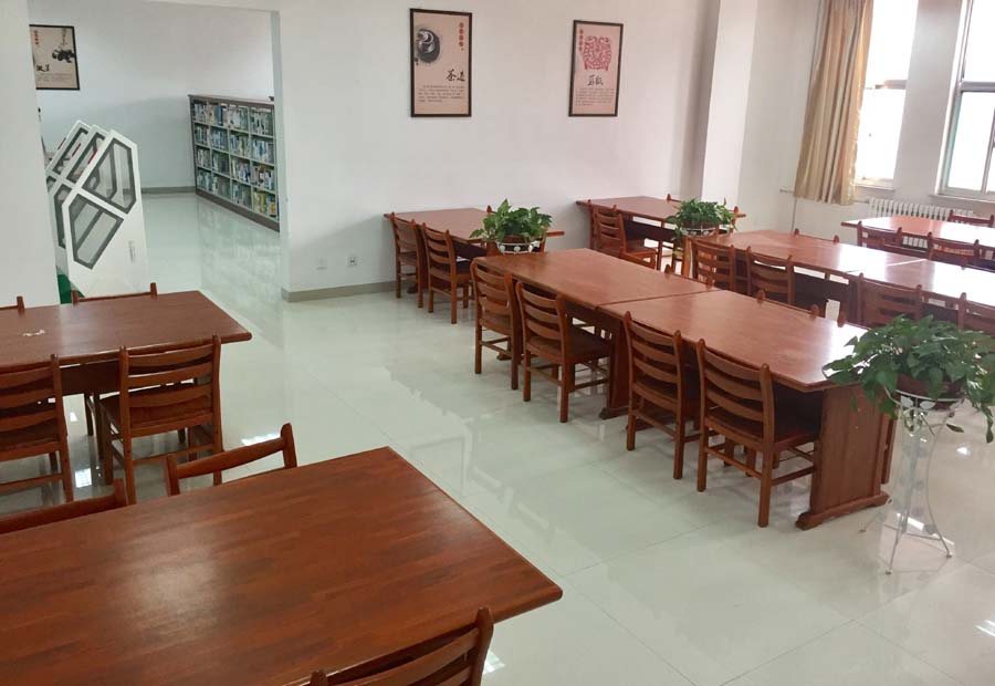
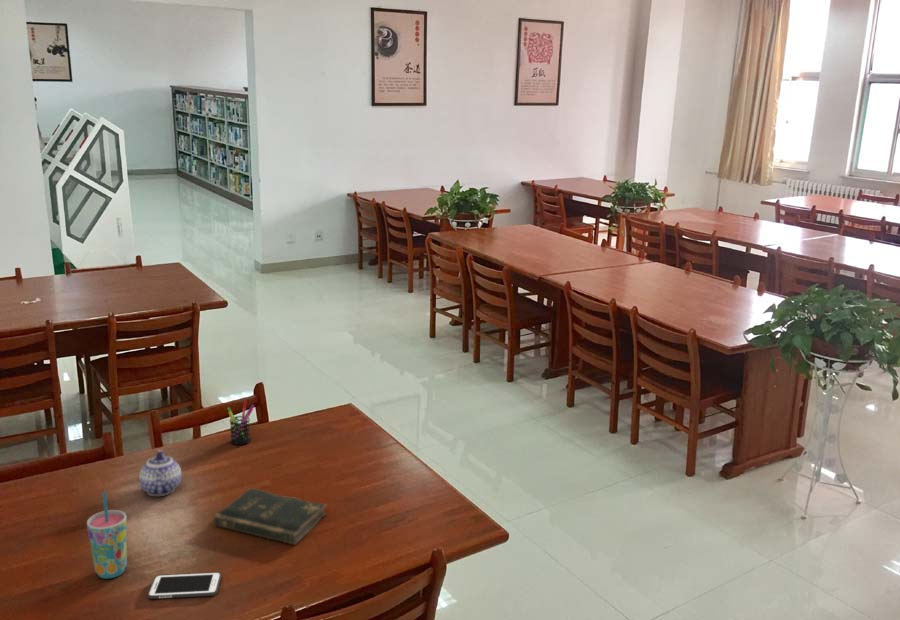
+ bible (271, 514)
+ teapot (160, 472)
+ cell phone (185, 585)
+ cup (107, 532)
+ pen holder (238, 421)
